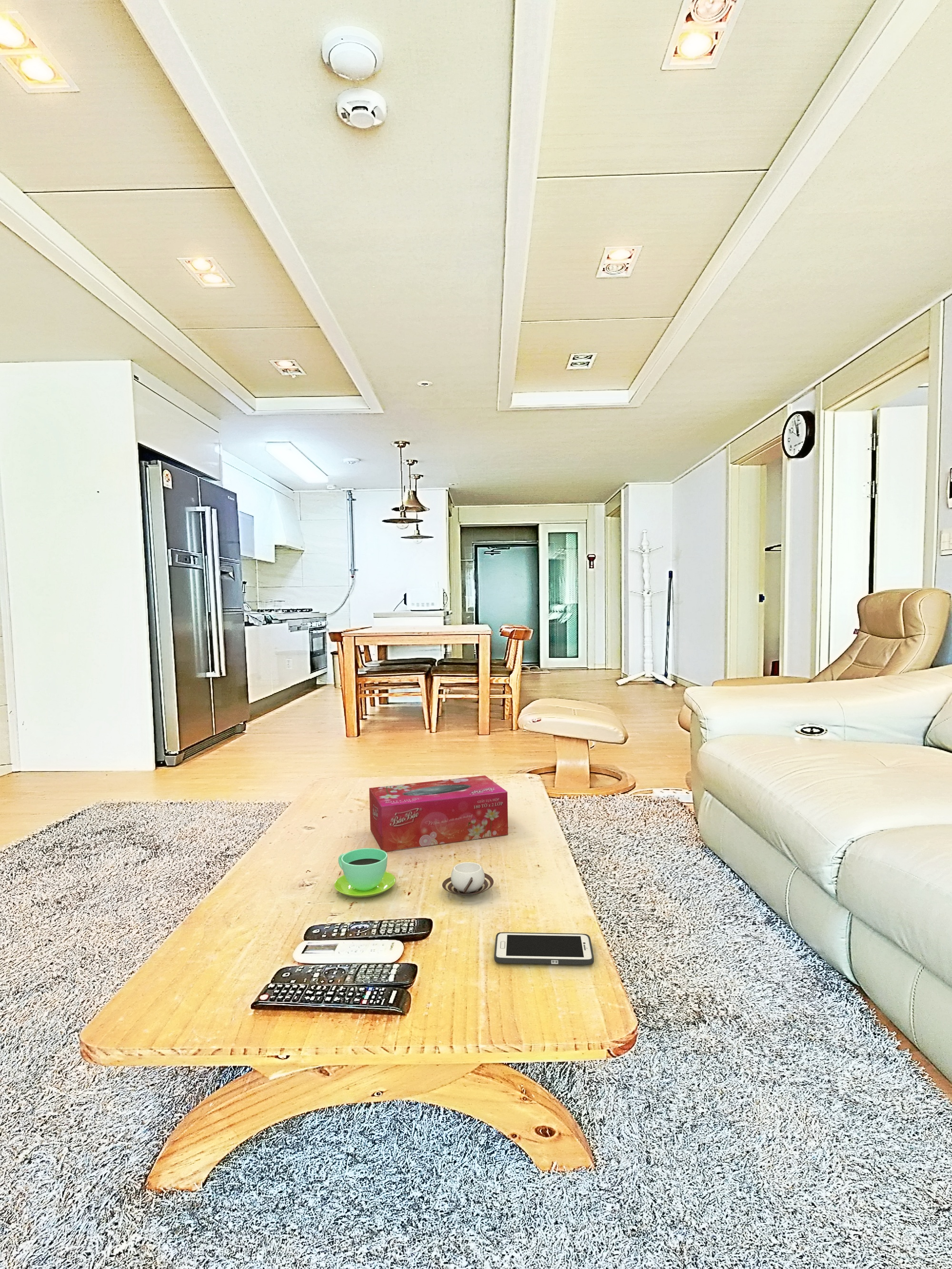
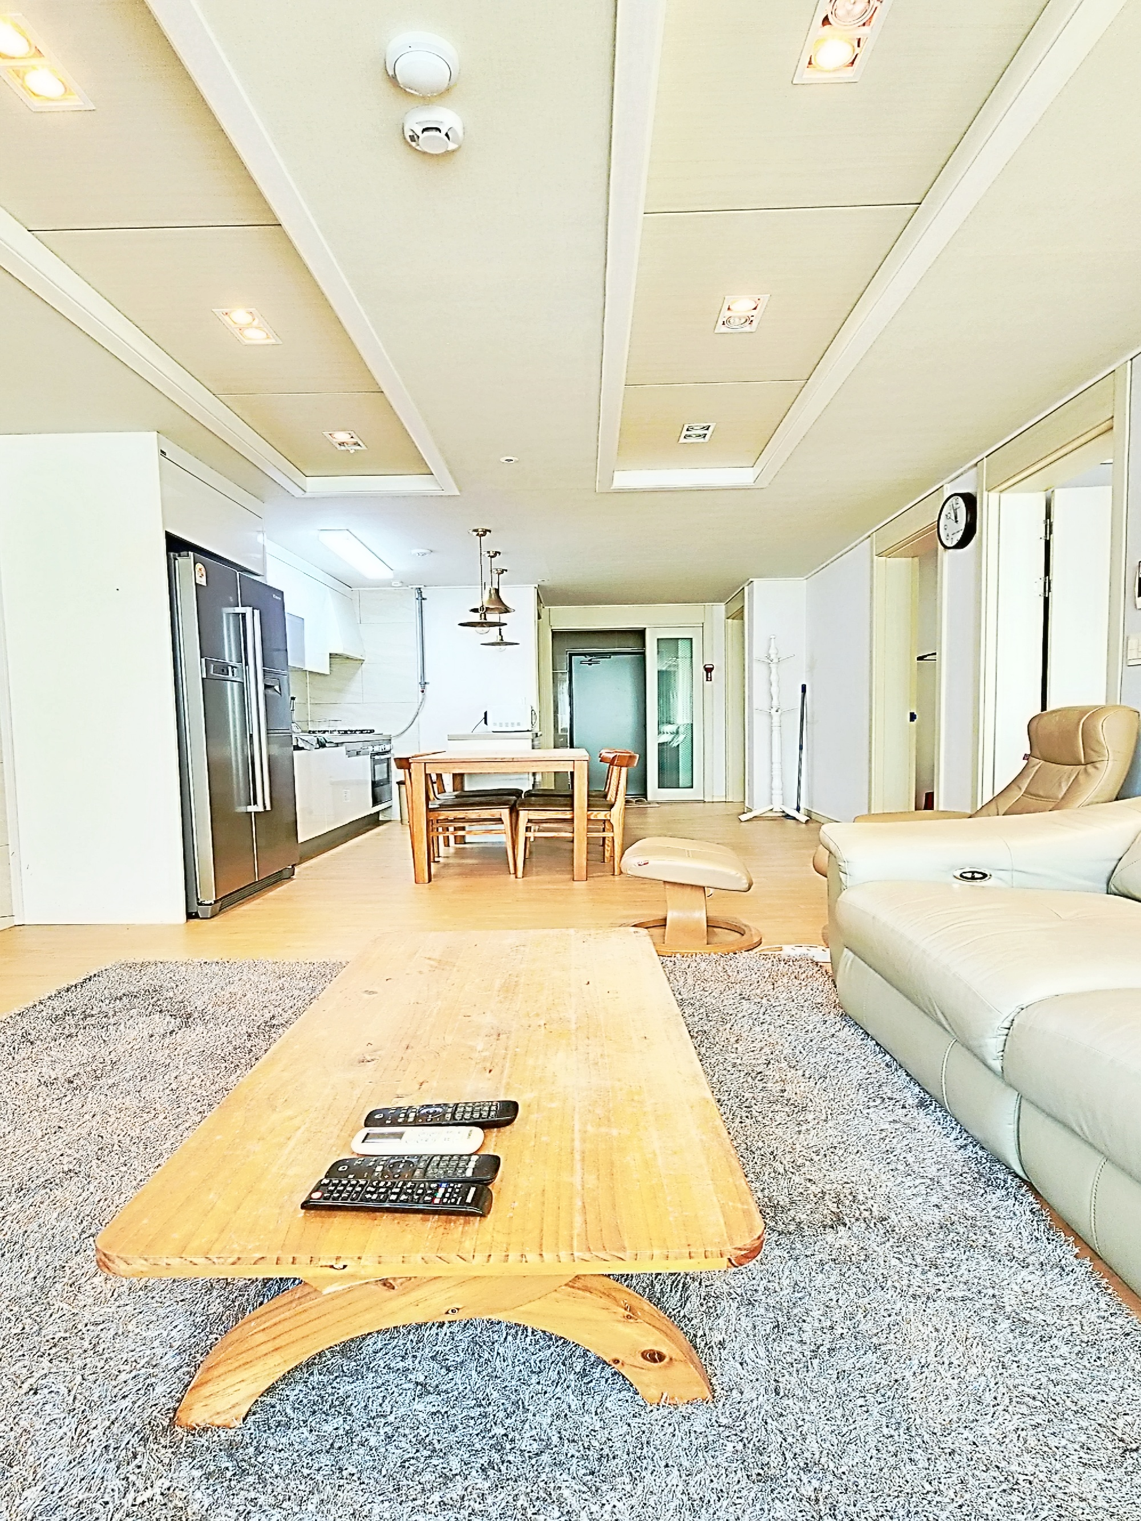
- cup (467, 879)
- tissue box (437, 811)
- cell phone (543, 948)
- cup (364, 872)
